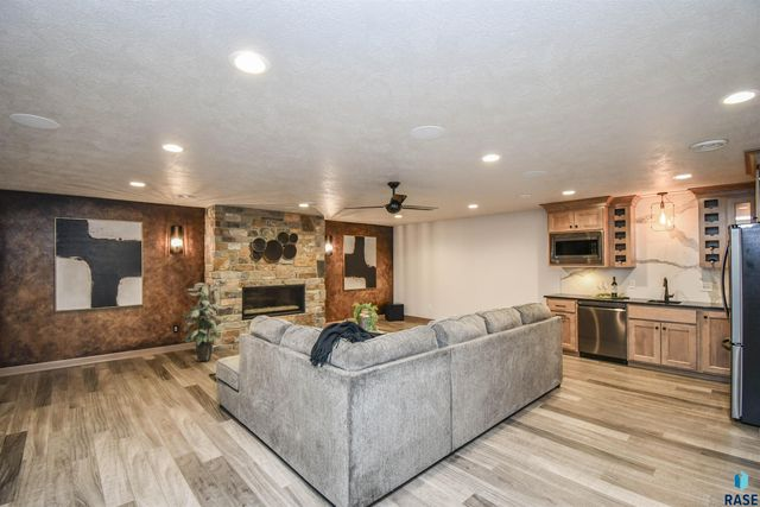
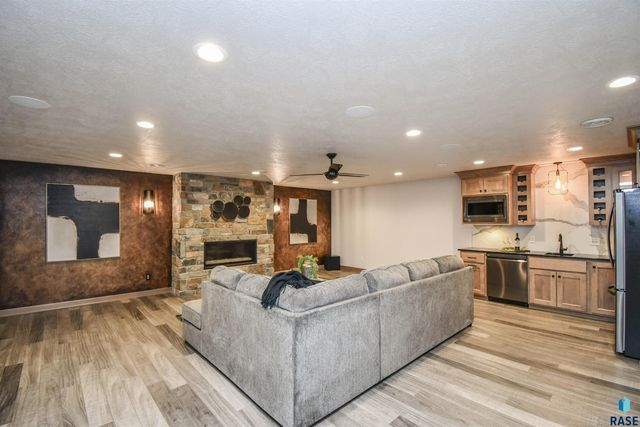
- indoor plant (202, 321)
